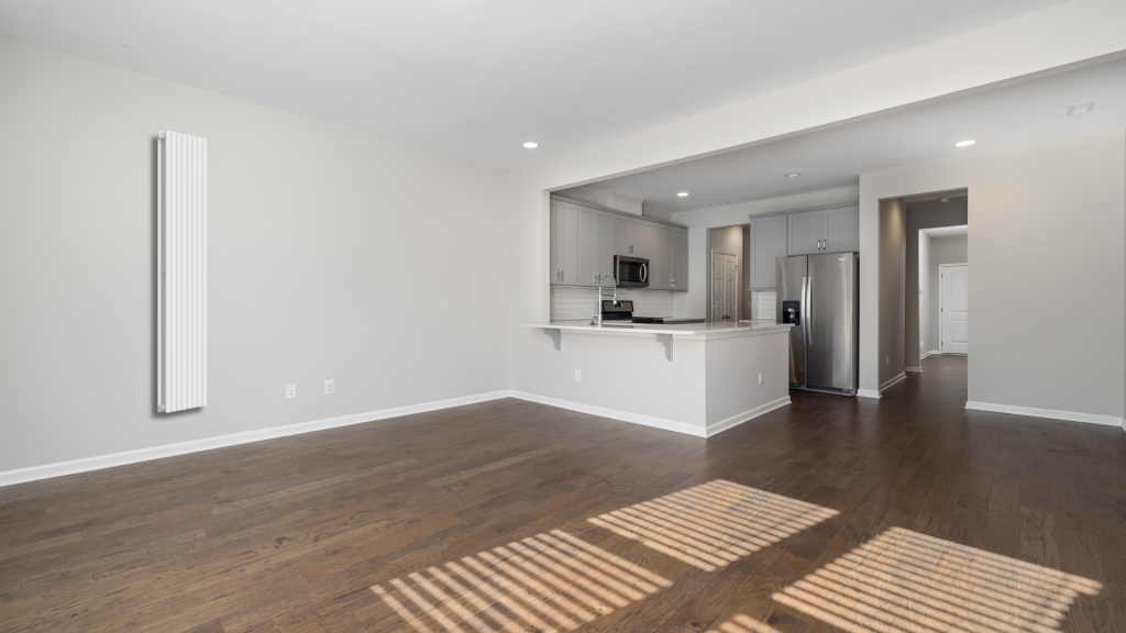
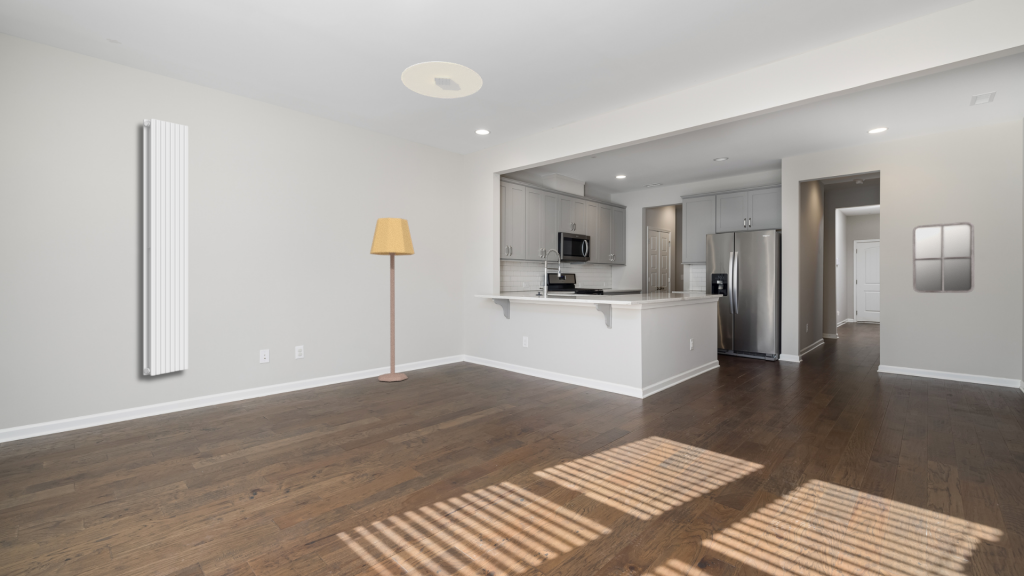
+ ceiling light (442, 77)
+ home mirror (942, 258)
+ lamp (392, 299)
